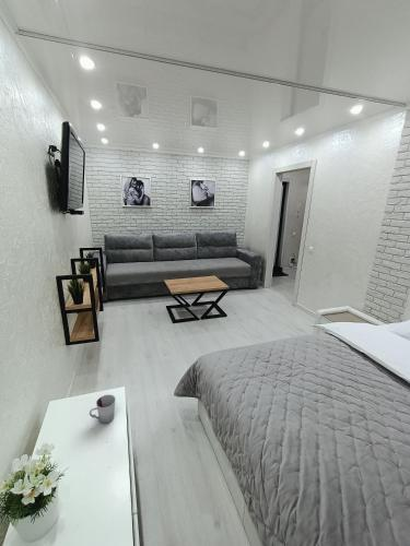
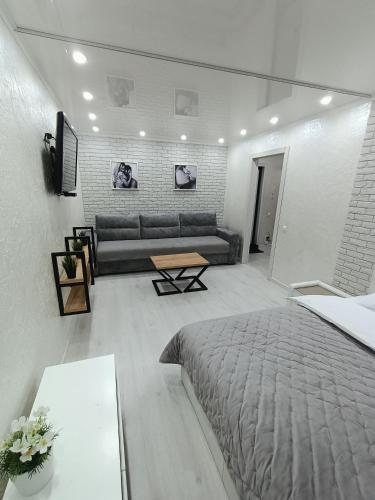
- cup (103, 411)
